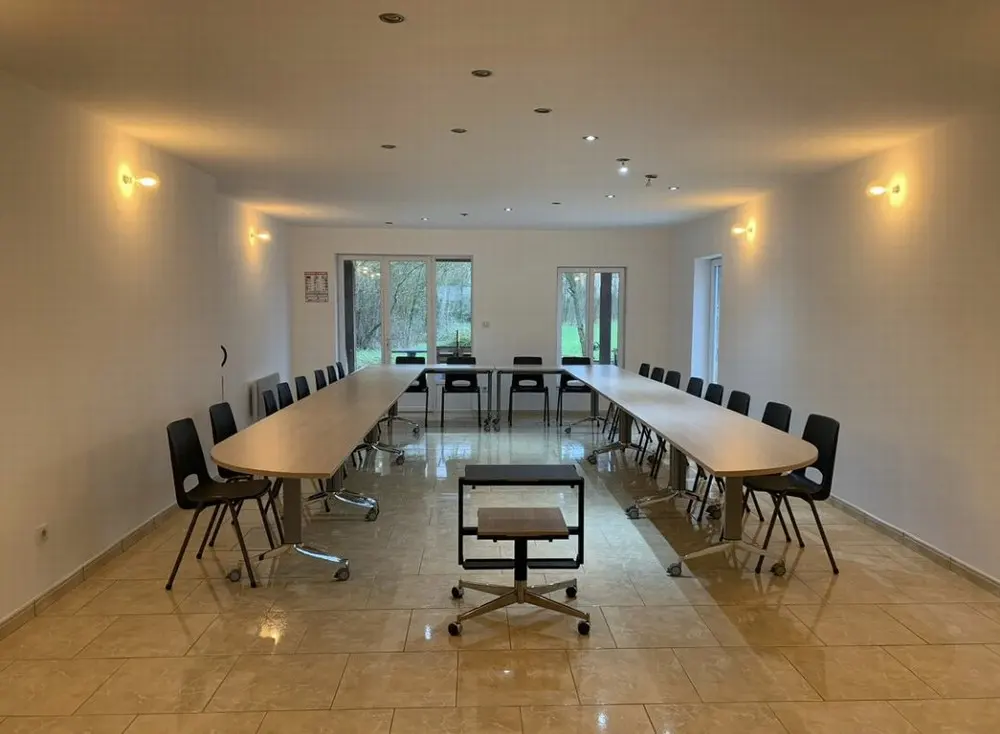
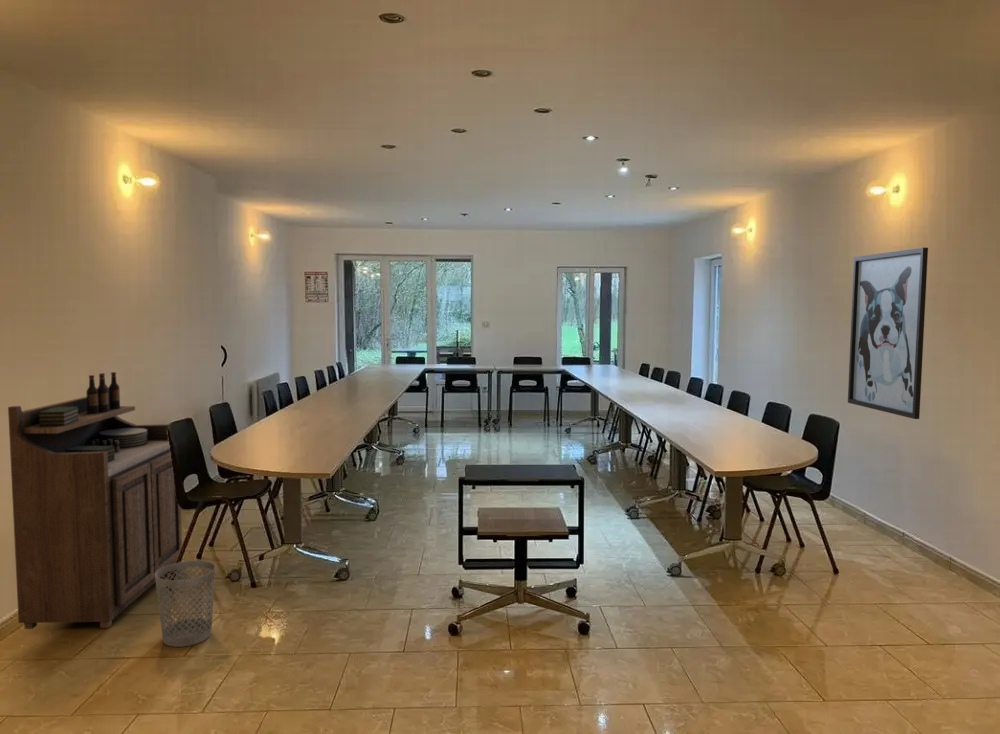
+ wall art (884, 332)
+ wastebasket (186, 604)
+ sideboard (108, 487)
